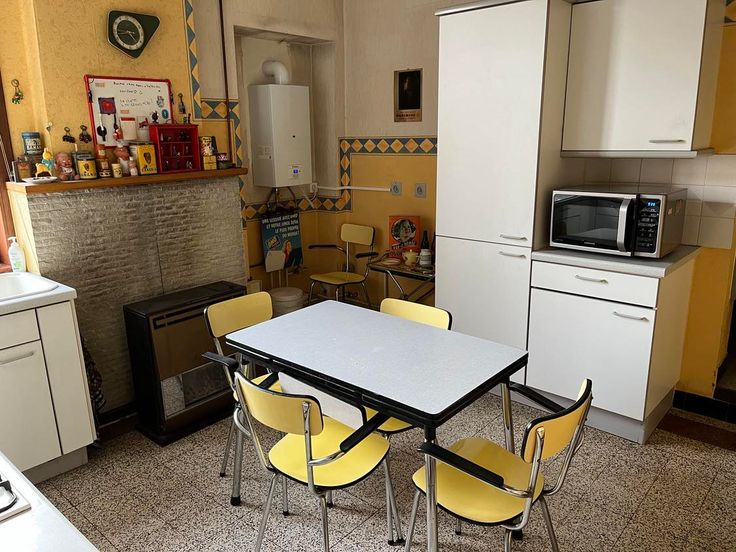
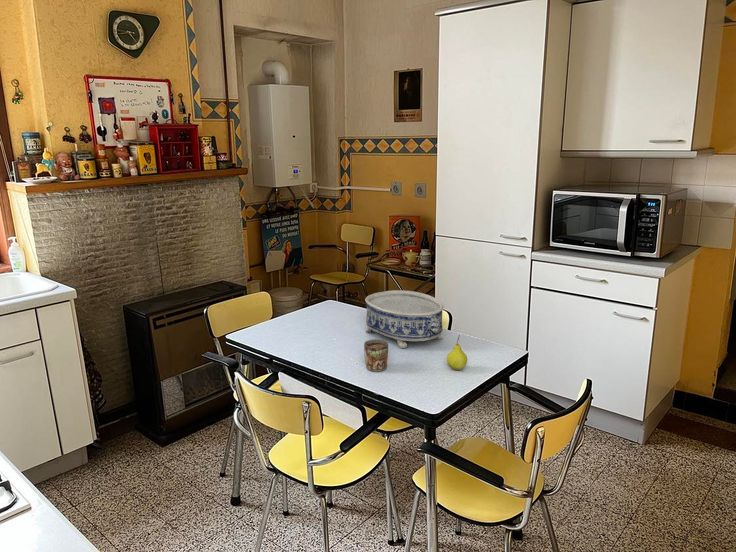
+ mug (375, 353)
+ decorative bowl (403, 317)
+ fruit (456, 352)
